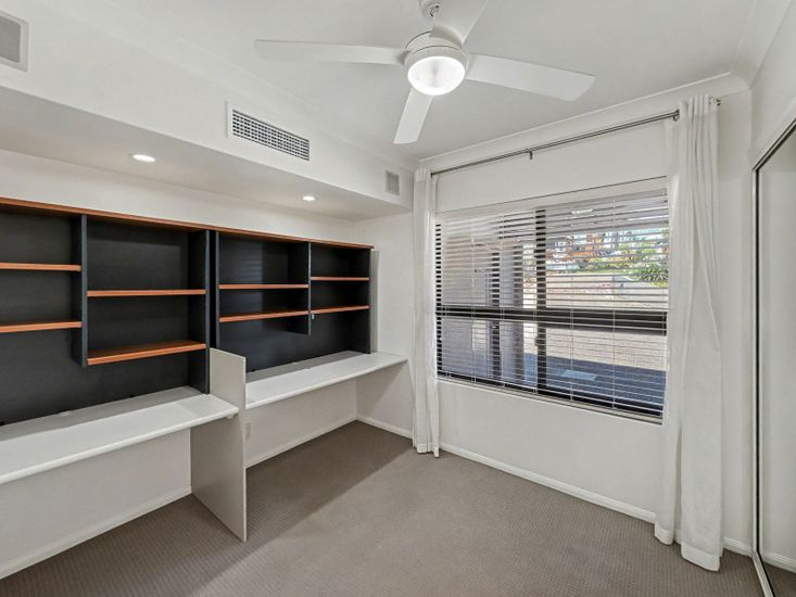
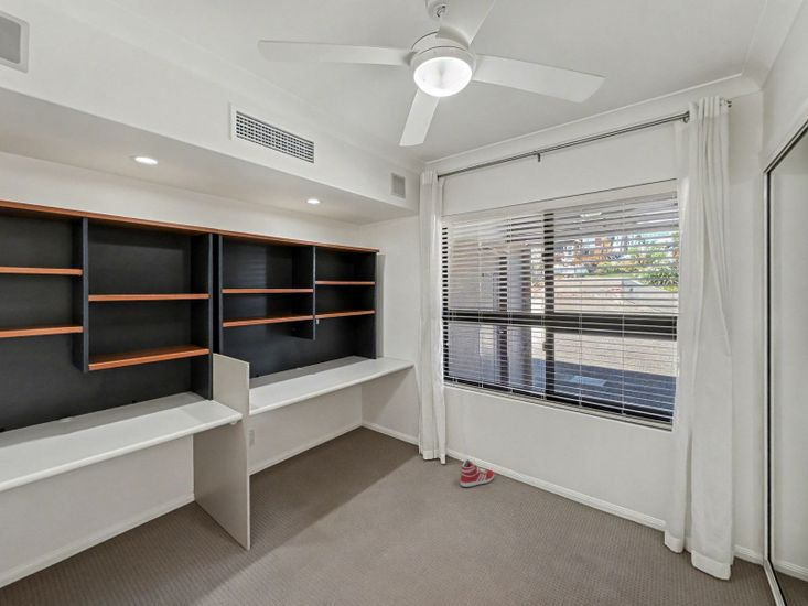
+ sneaker (477, 470)
